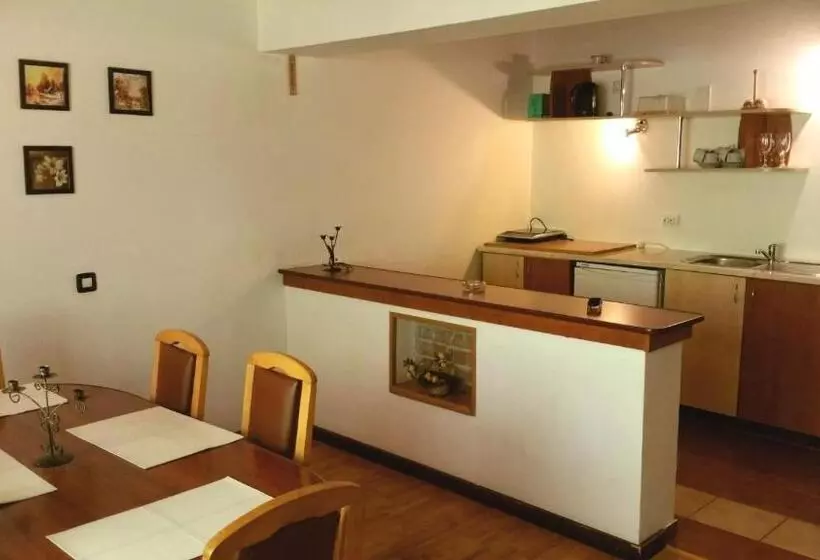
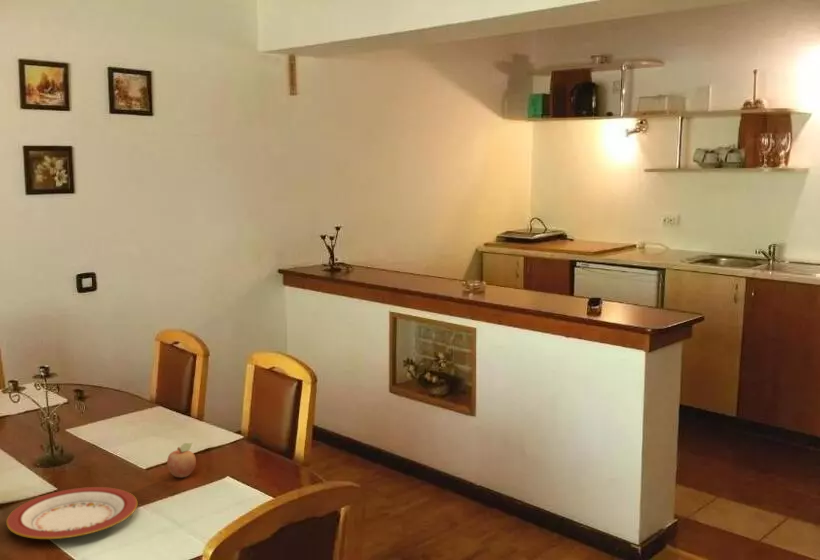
+ plate (74, 515)
+ fruit (181, 460)
